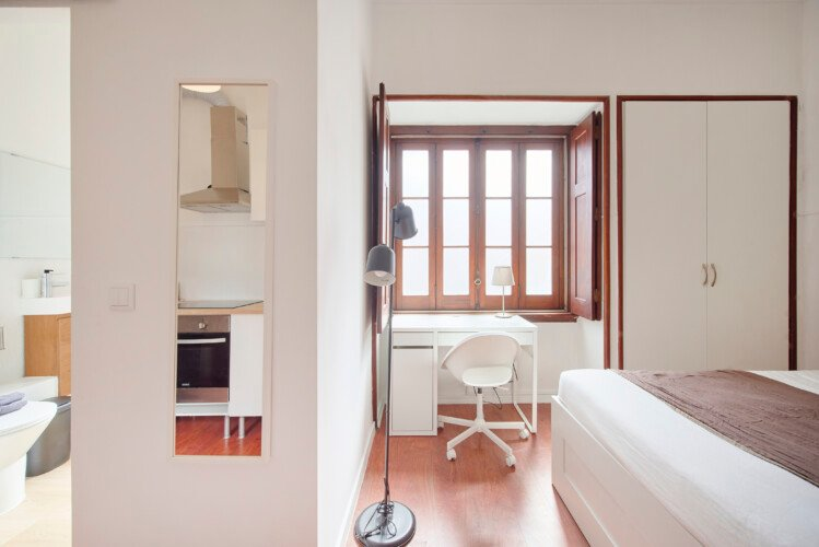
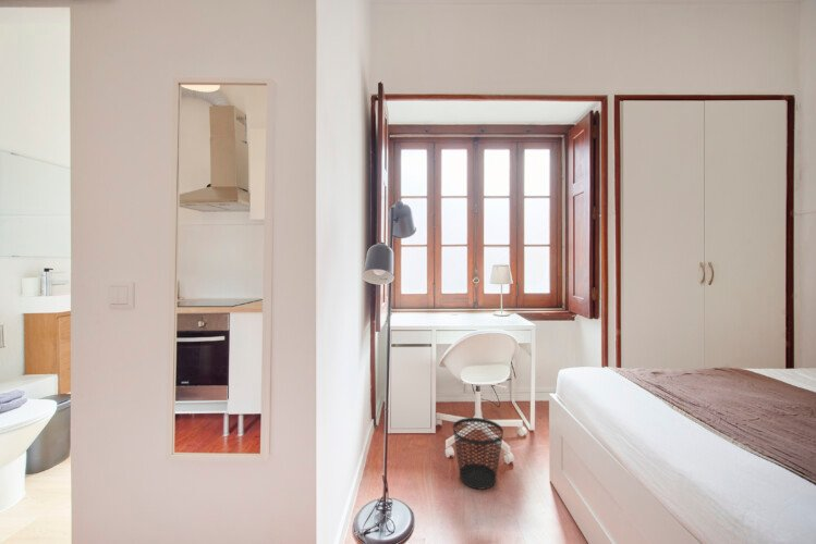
+ wastebasket (477, 453)
